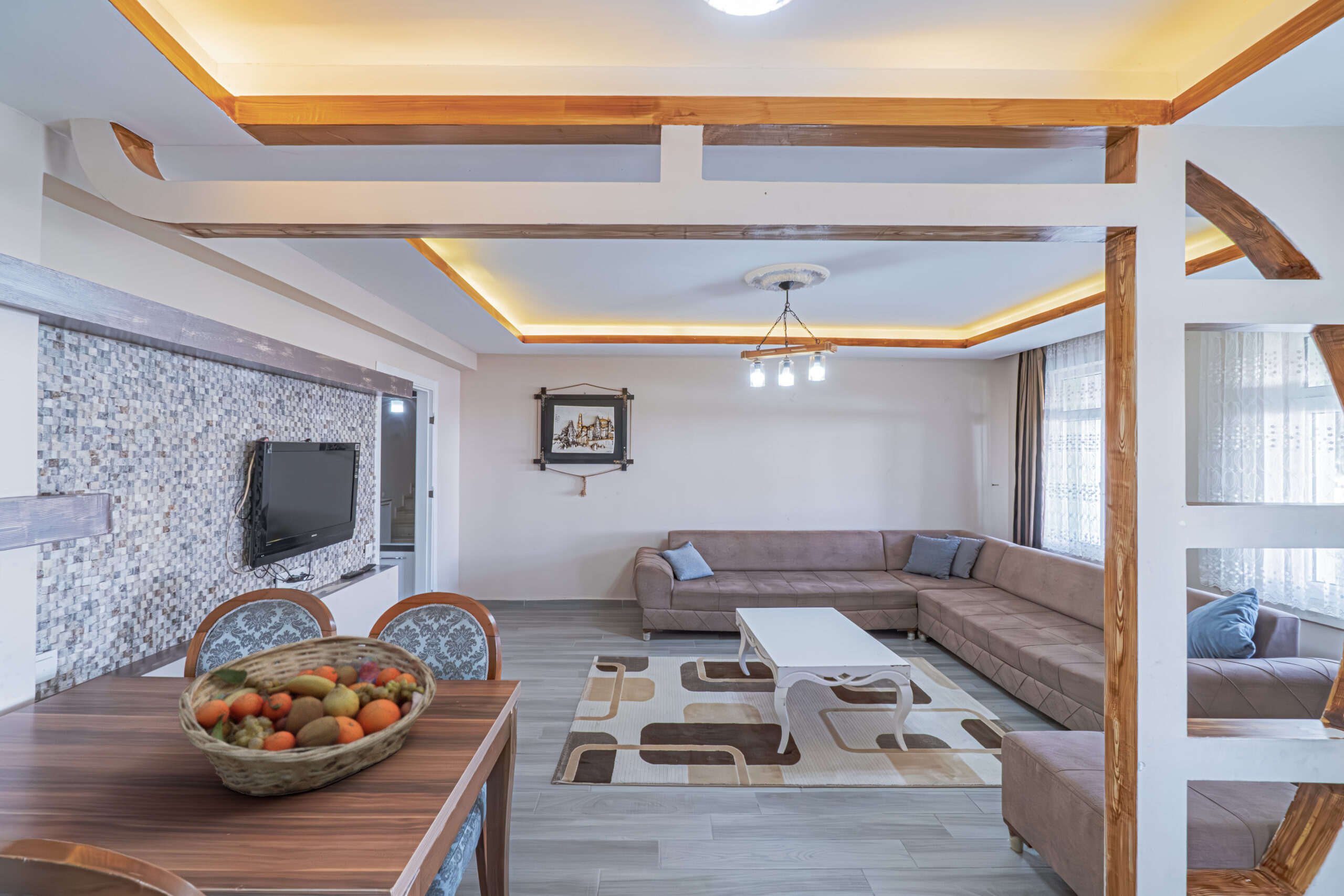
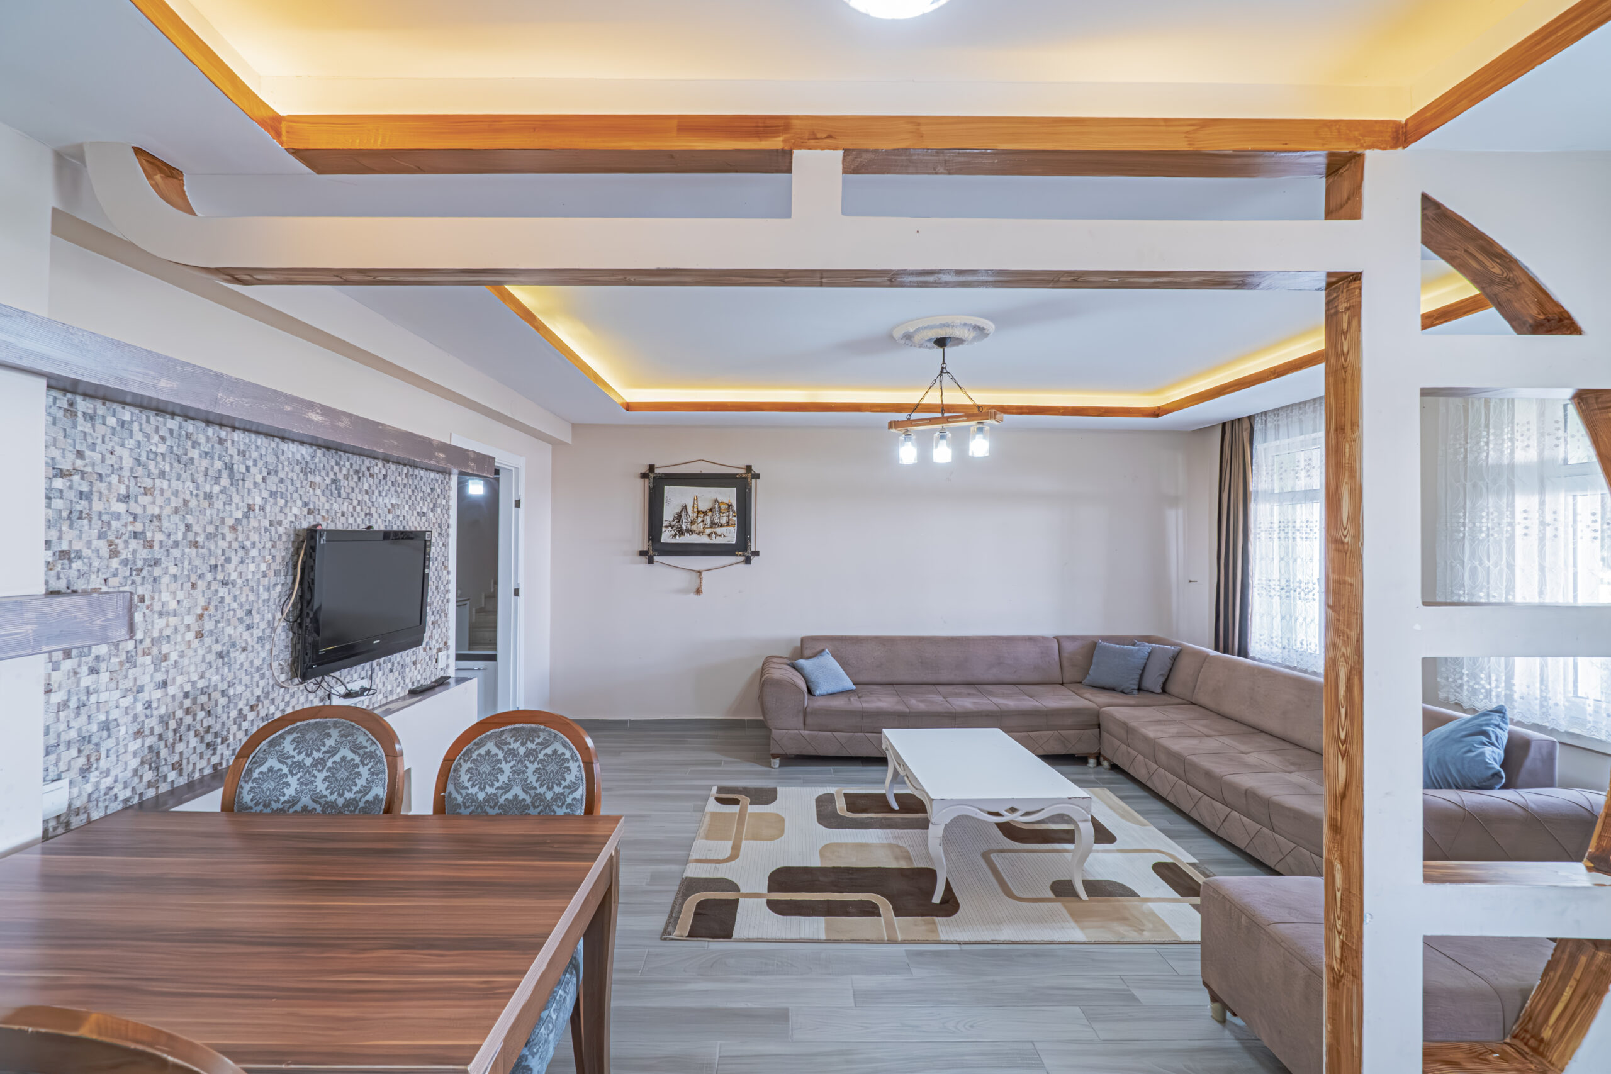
- fruit basket (319, 707)
